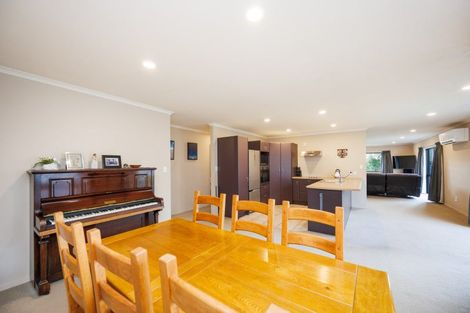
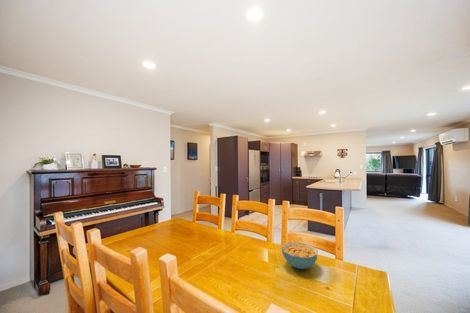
+ cereal bowl (299, 257)
